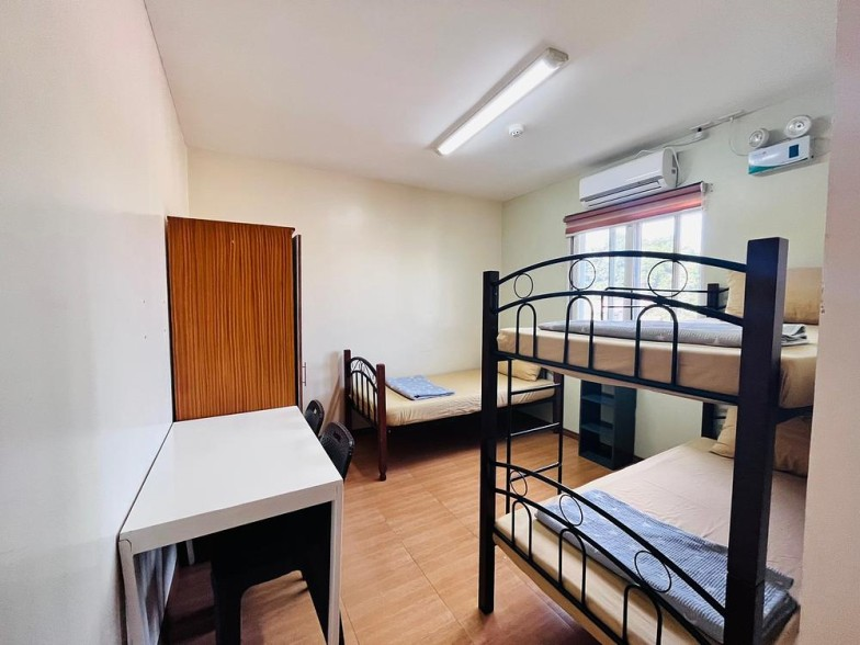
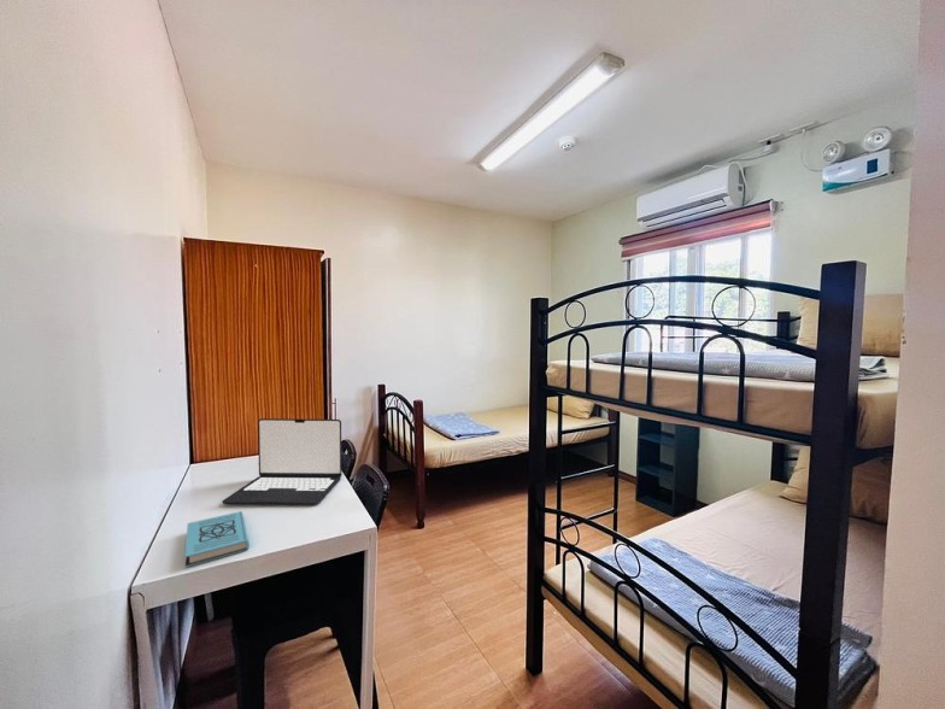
+ laptop (286, 458)
+ book (217, 535)
